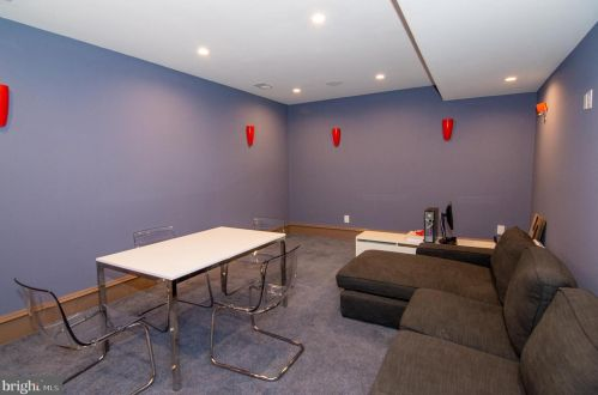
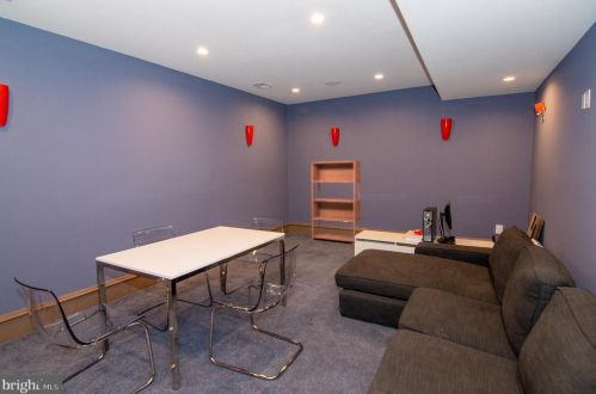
+ bookshelf (336, 201)
